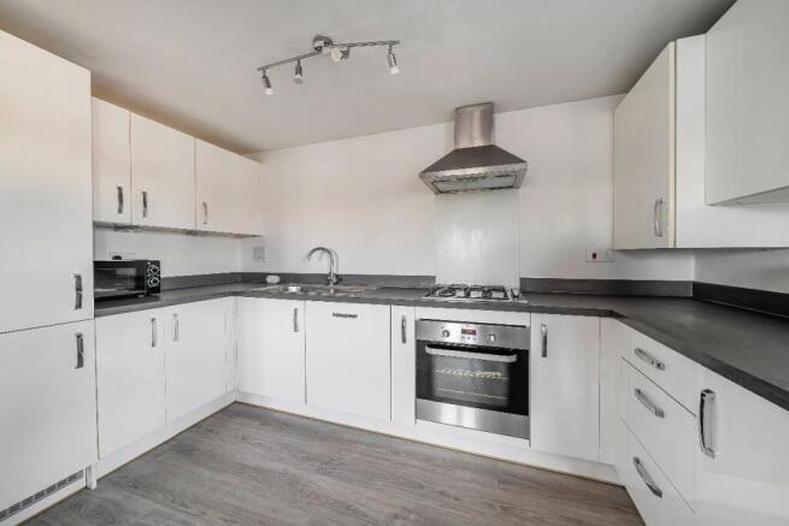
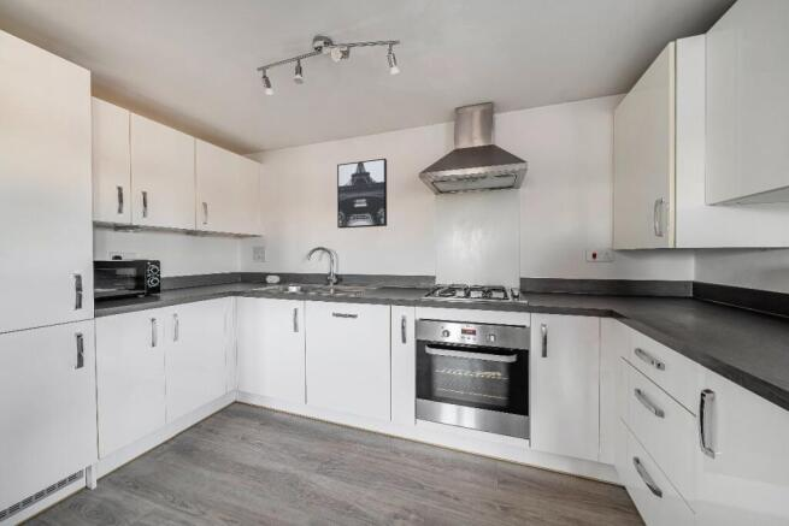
+ wall art (361, 194)
